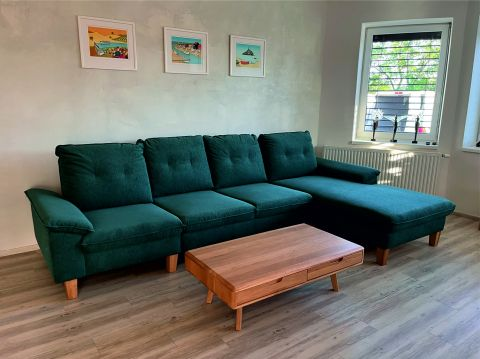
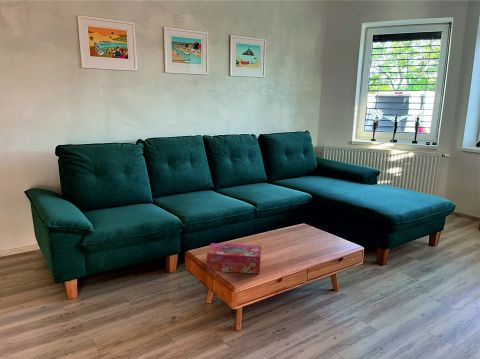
+ tissue box (234, 257)
